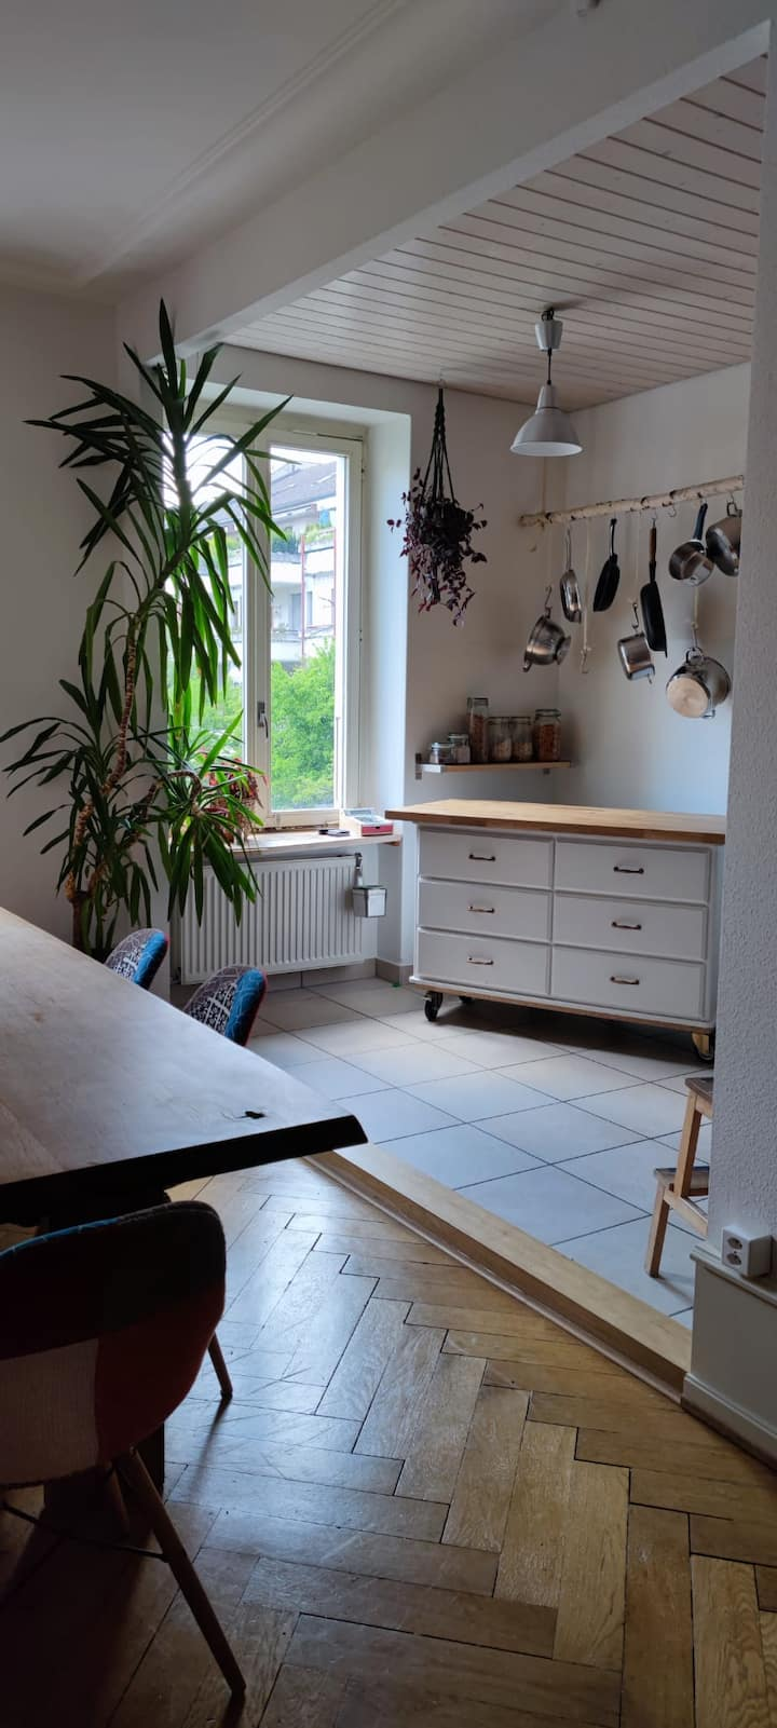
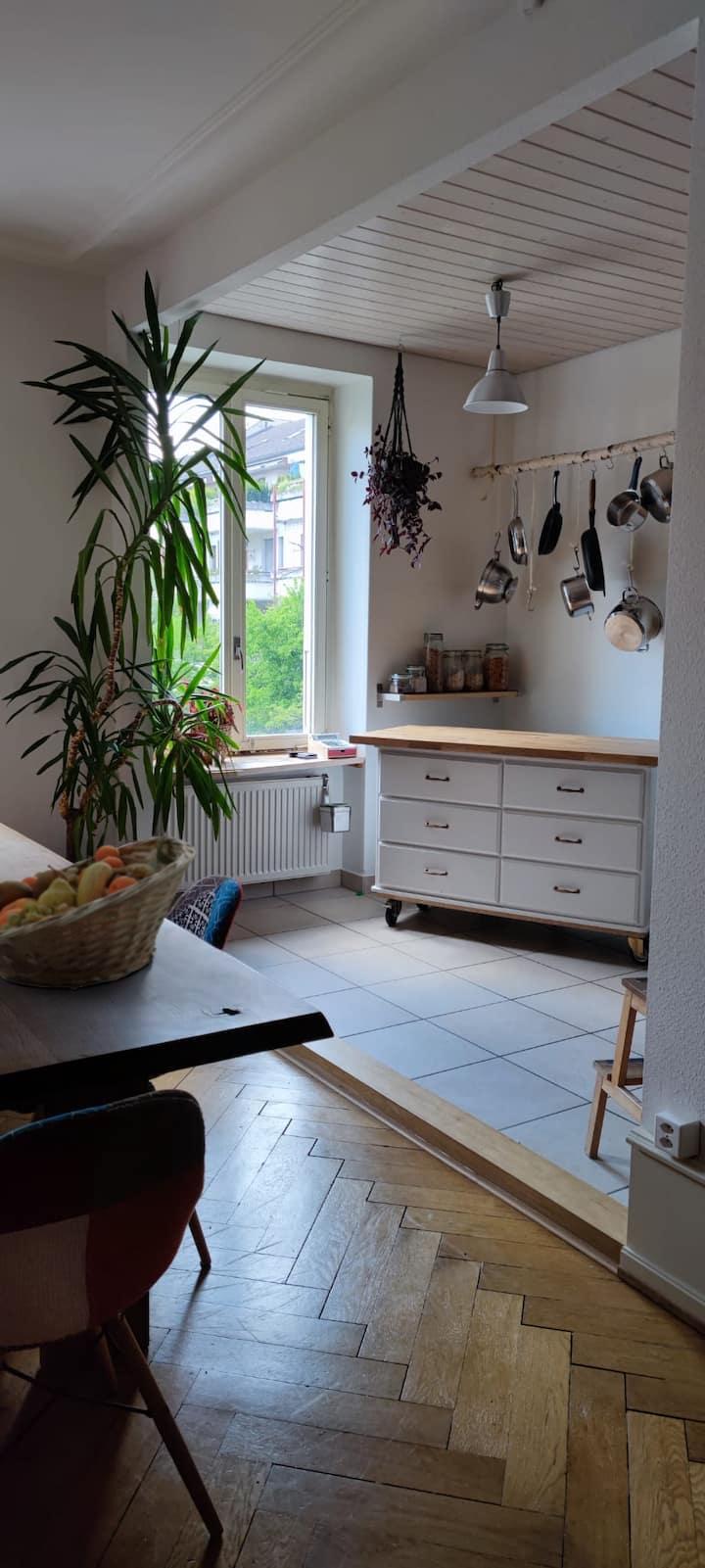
+ fruit basket (87, 905)
